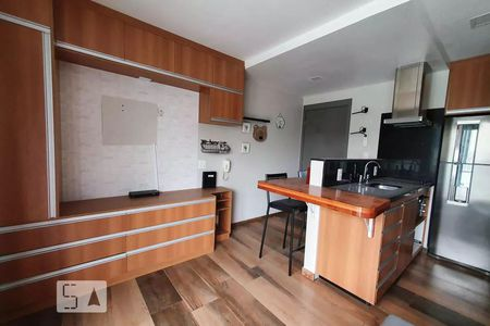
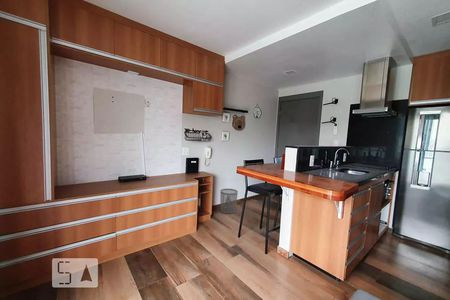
+ waste bin (228, 200)
